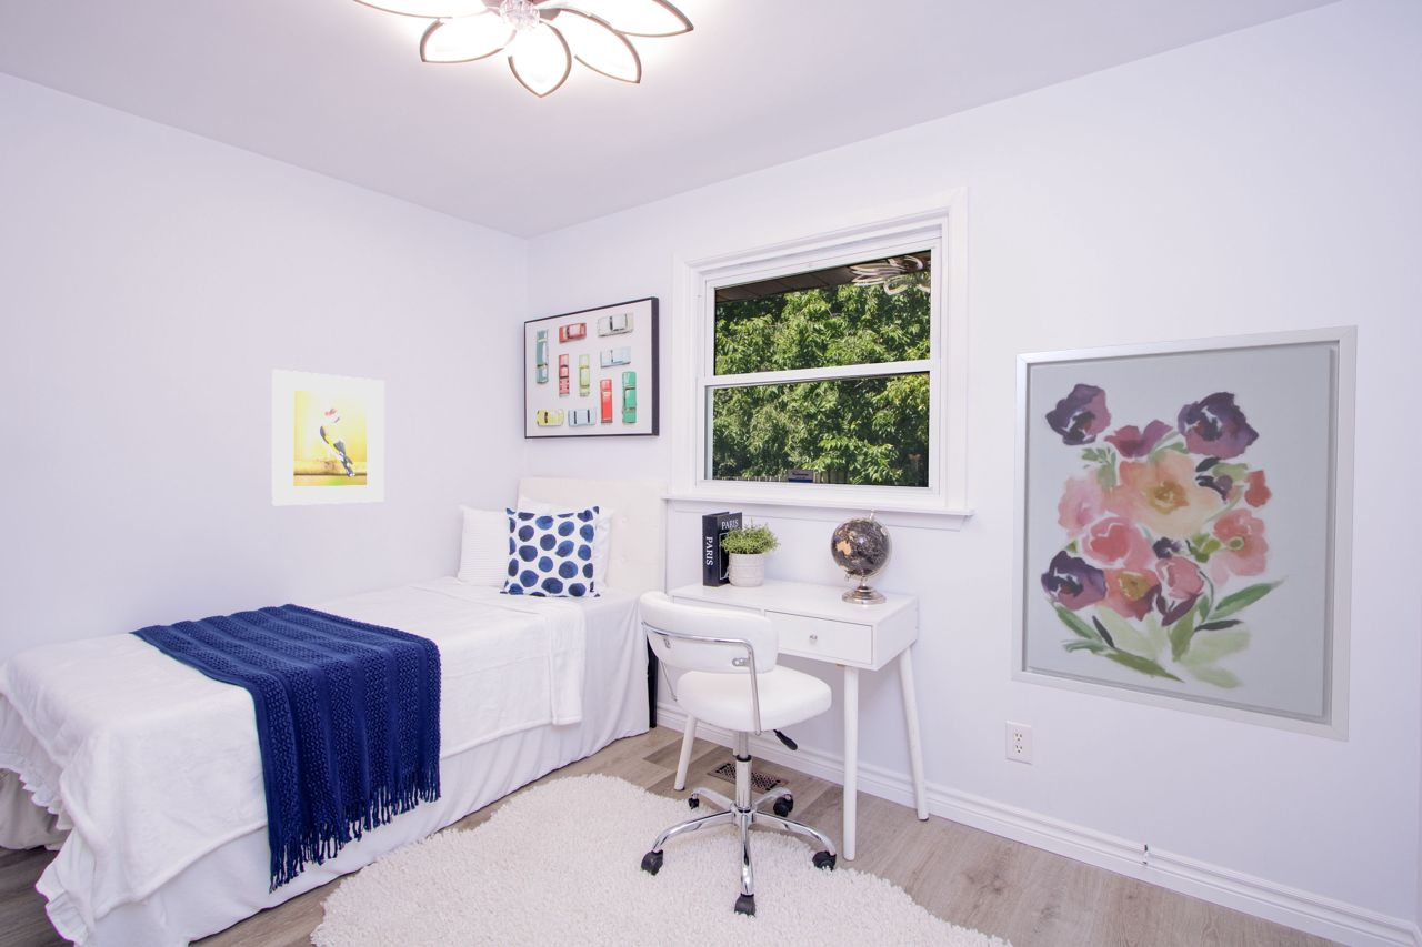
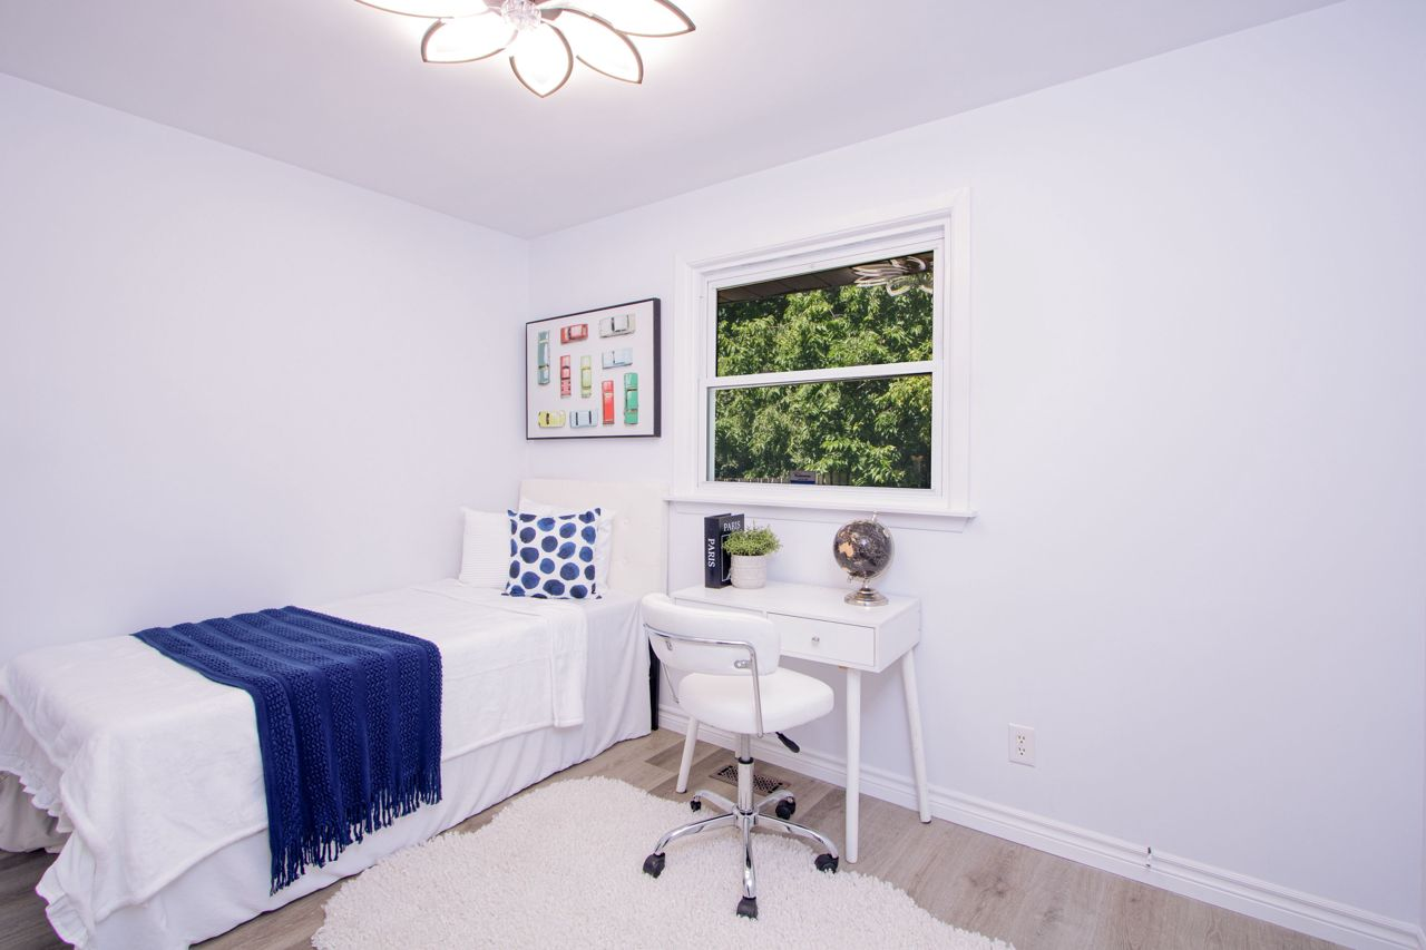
- wall art (1162, 524)
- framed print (331, 439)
